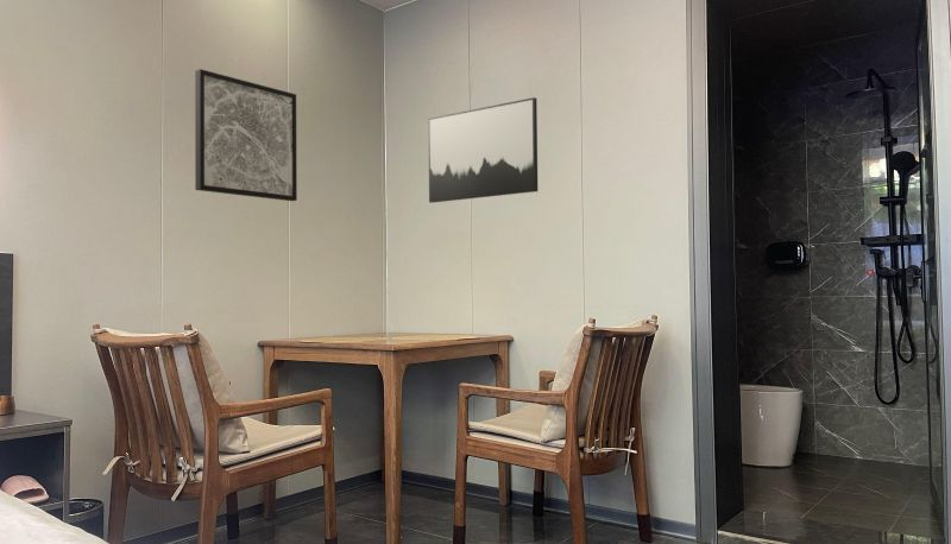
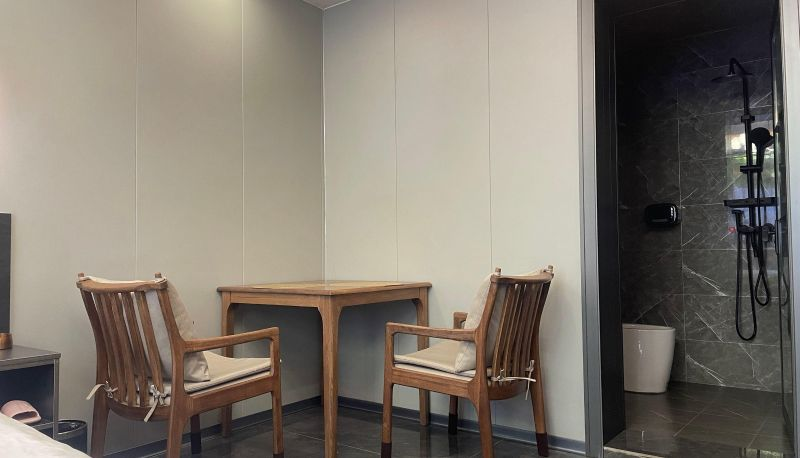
- wall art (248, 139)
- wall art (479, 152)
